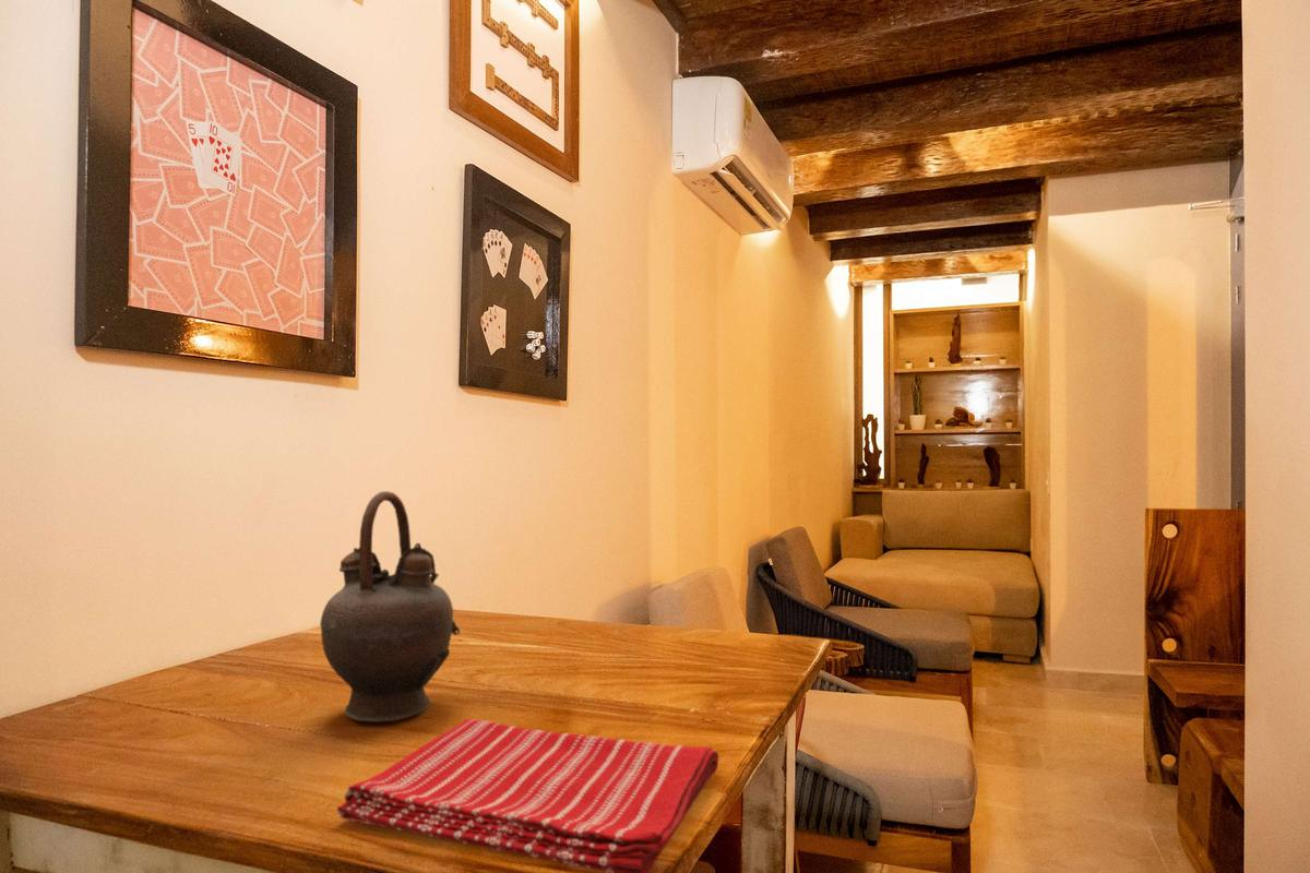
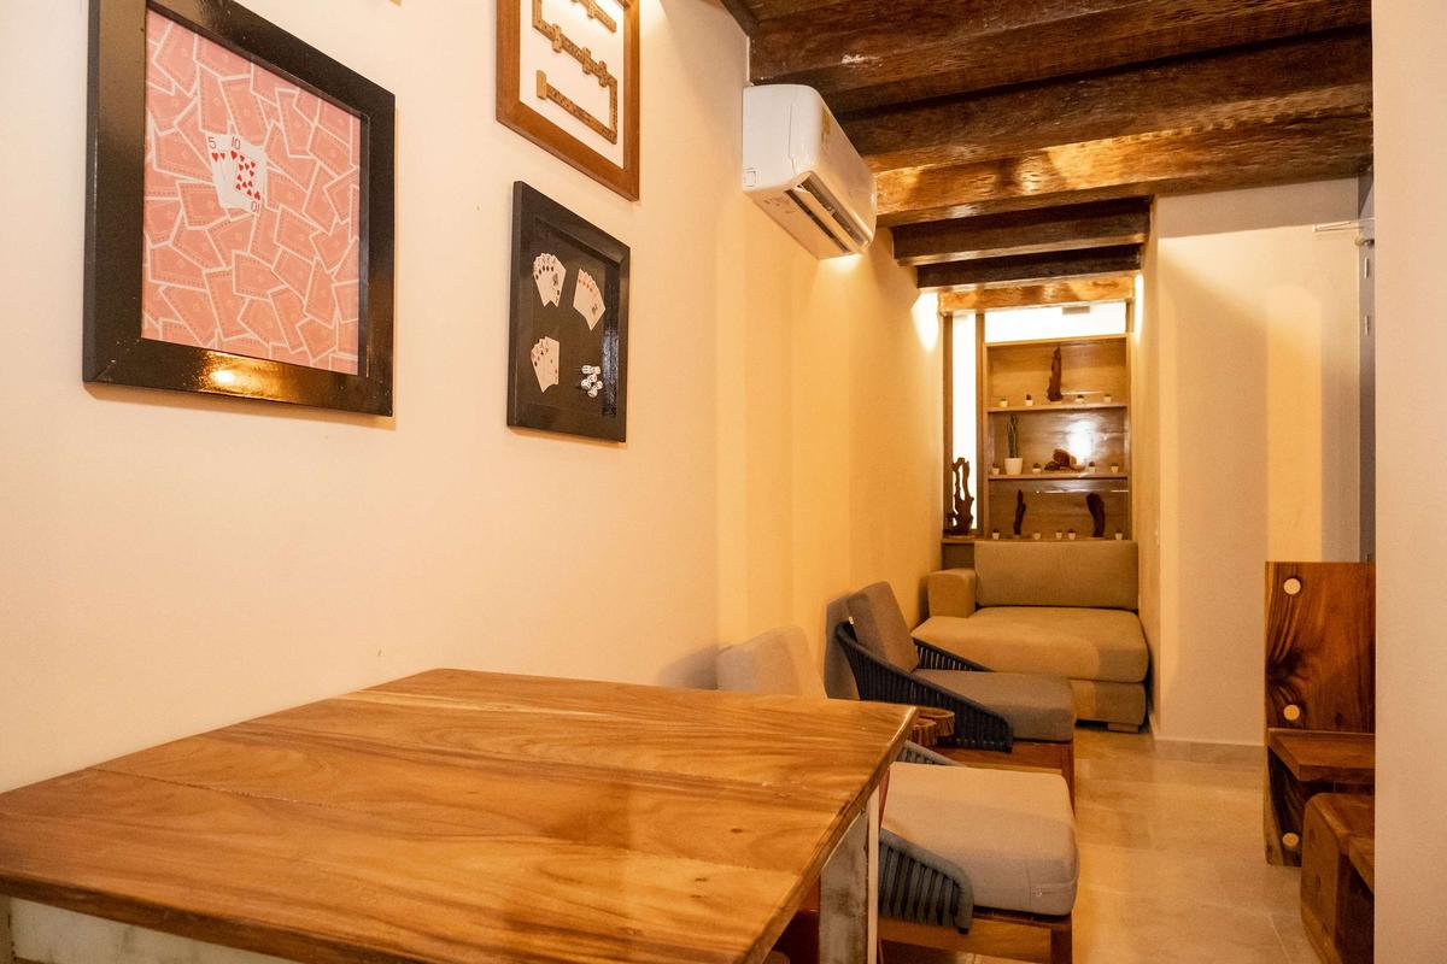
- teapot (397, 598)
- dish towel (543, 777)
